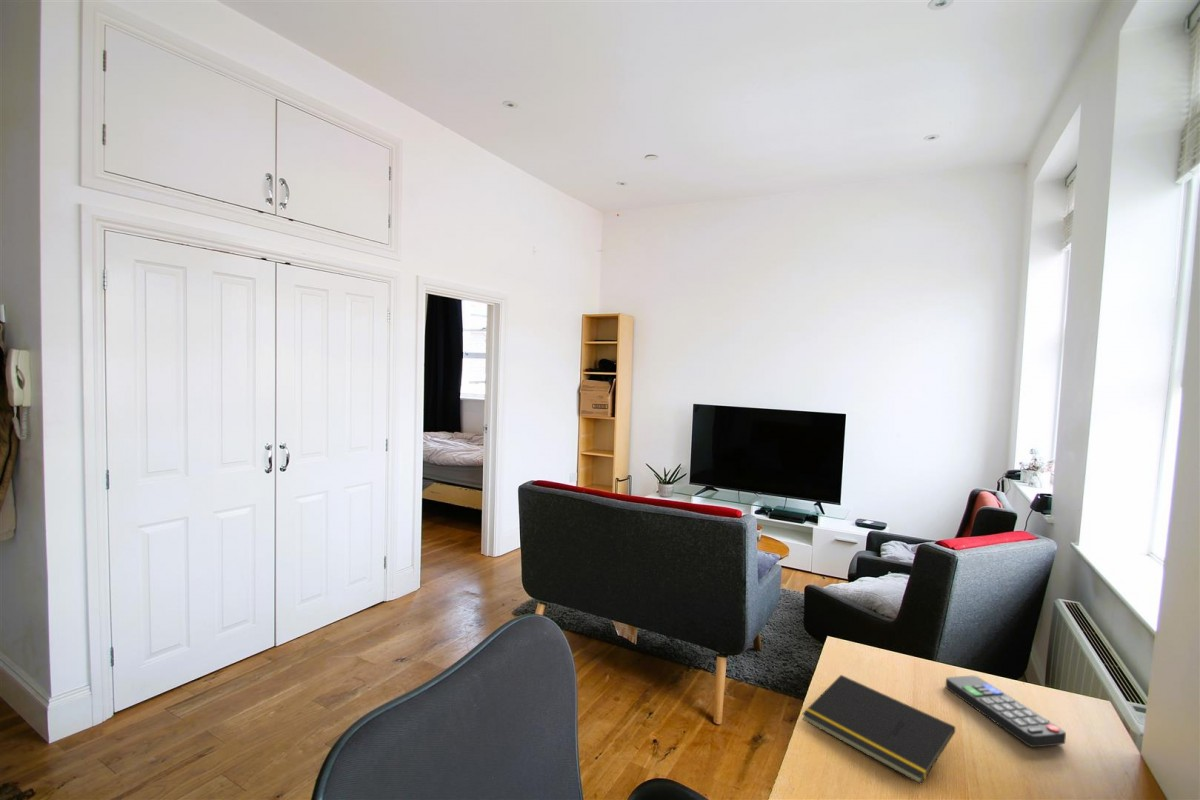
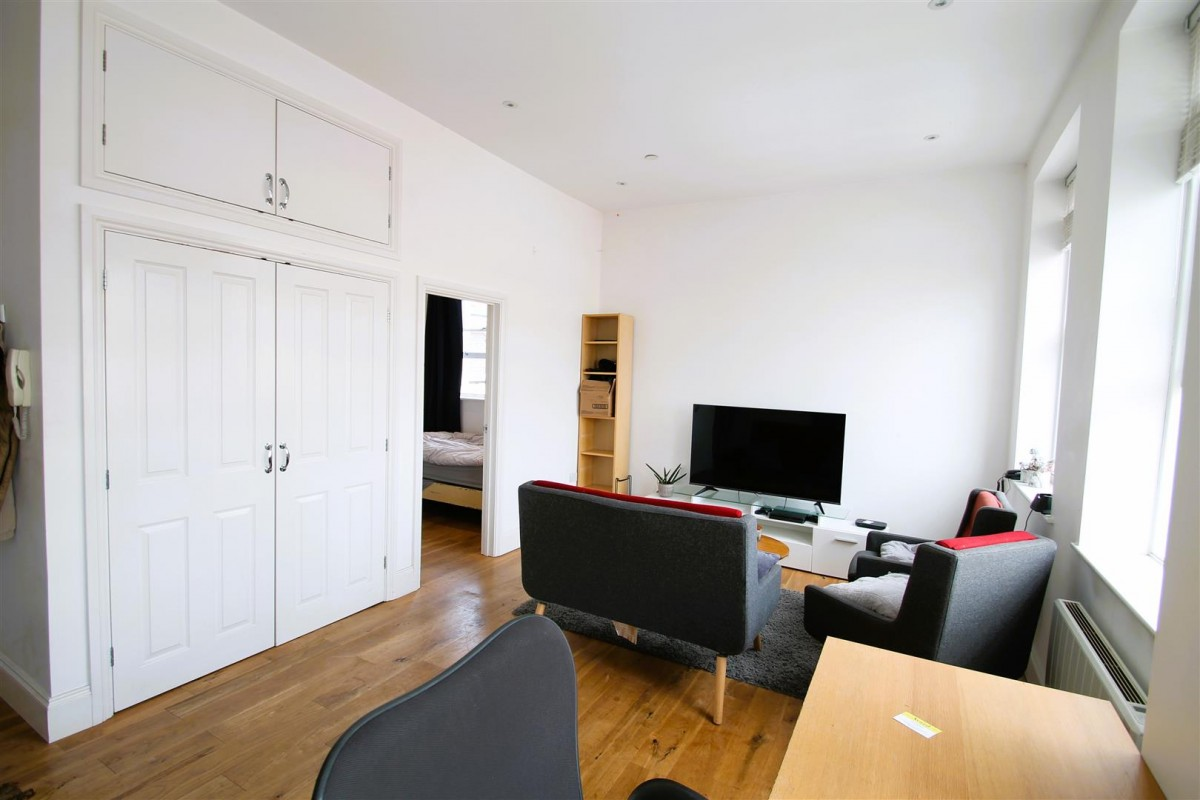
- remote control (1000, 707)
- notepad (876, 722)
